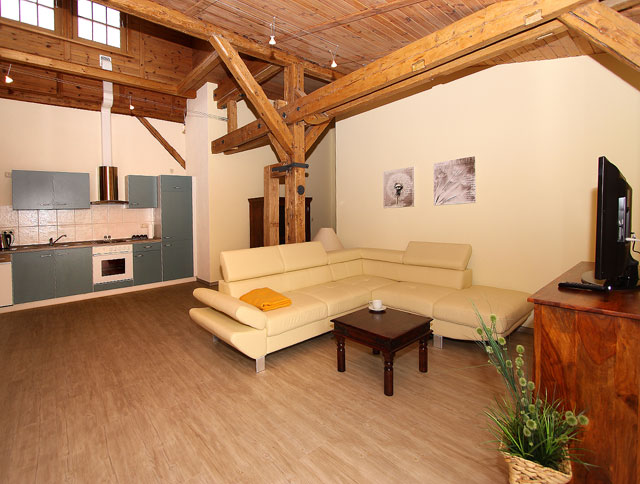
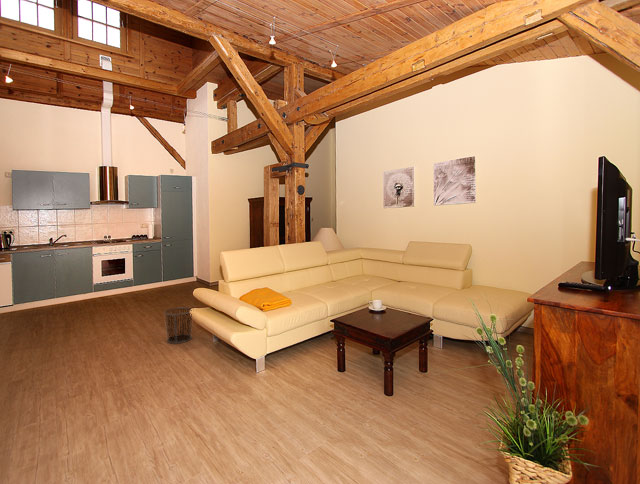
+ waste bin (179, 324)
